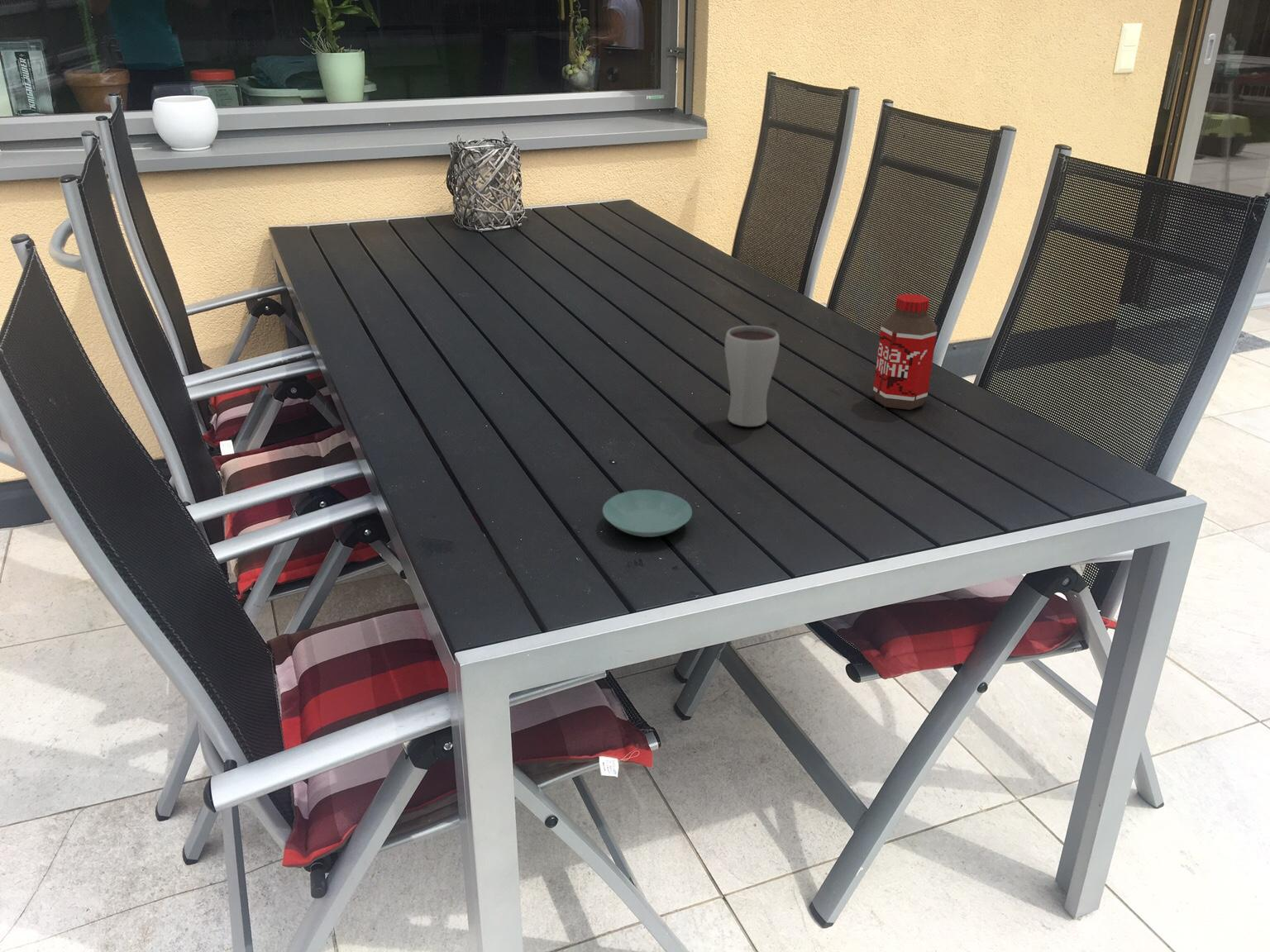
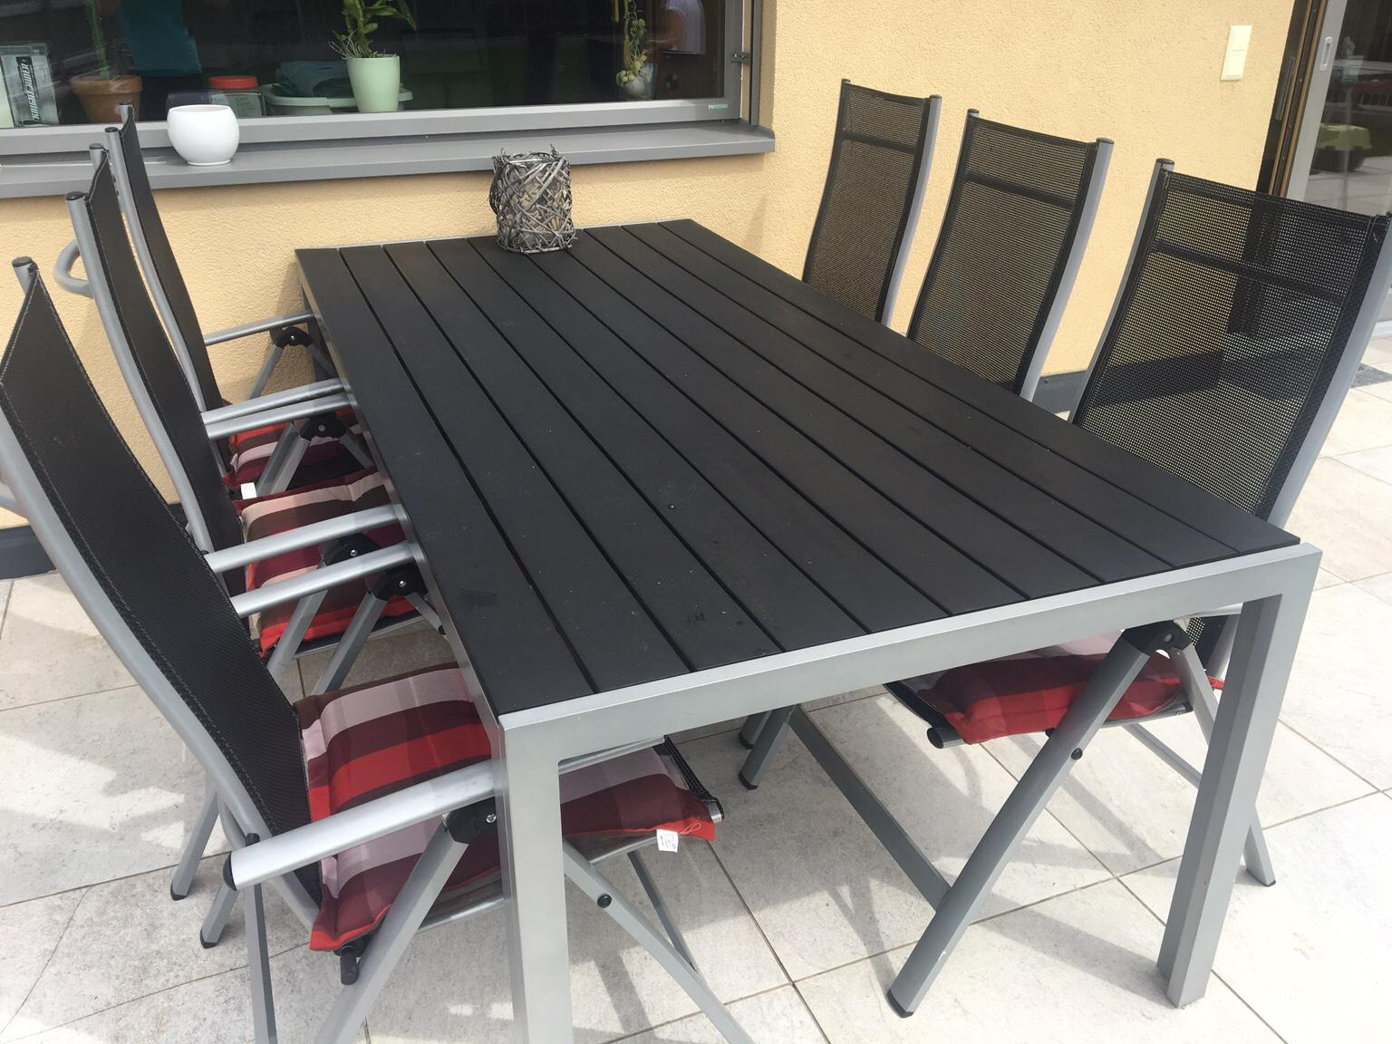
- bottle (905, 350)
- saucer (647, 516)
- drinking glass (749, 378)
